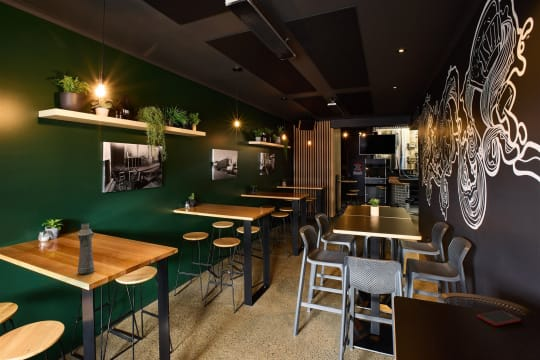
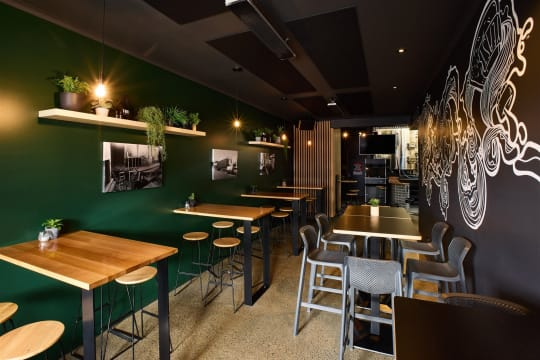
- cell phone (498, 317)
- bottle (85, 248)
